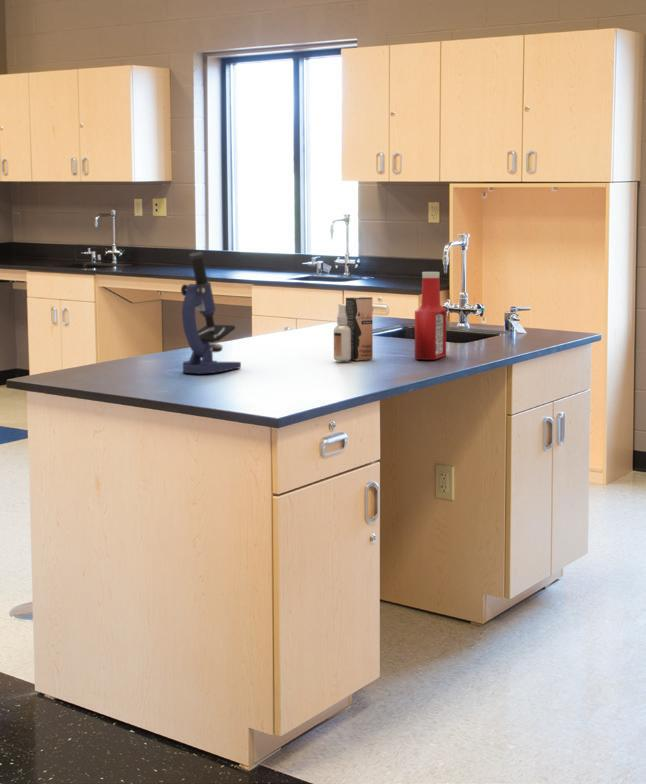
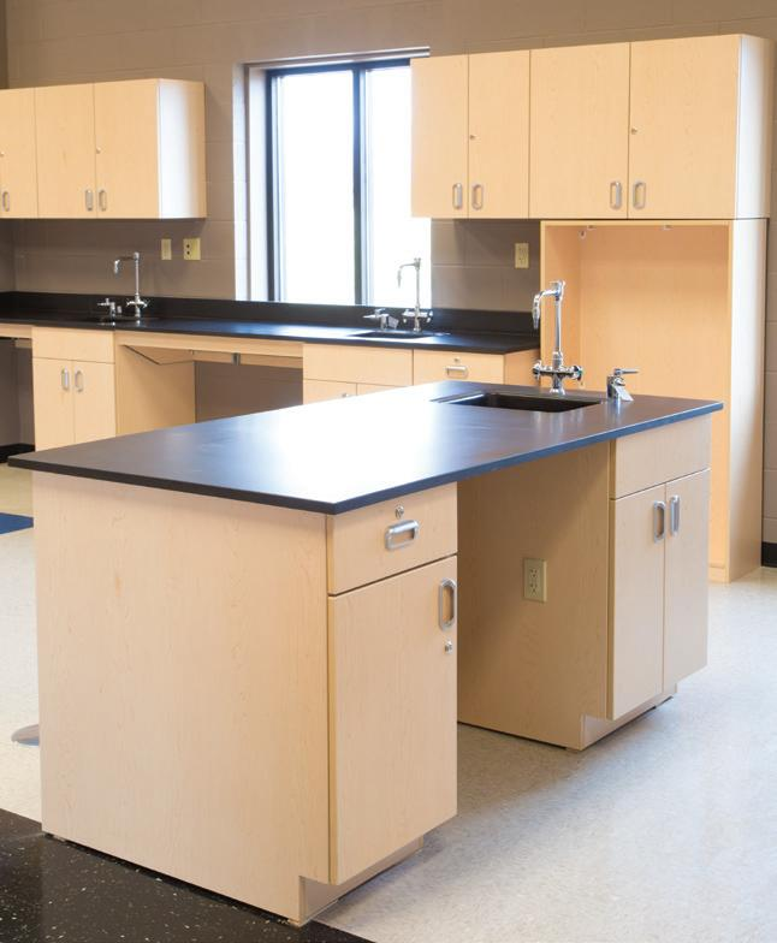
- microscope (206, 311)
- spray bottle (352, 329)
- soap bottle (430, 314)
